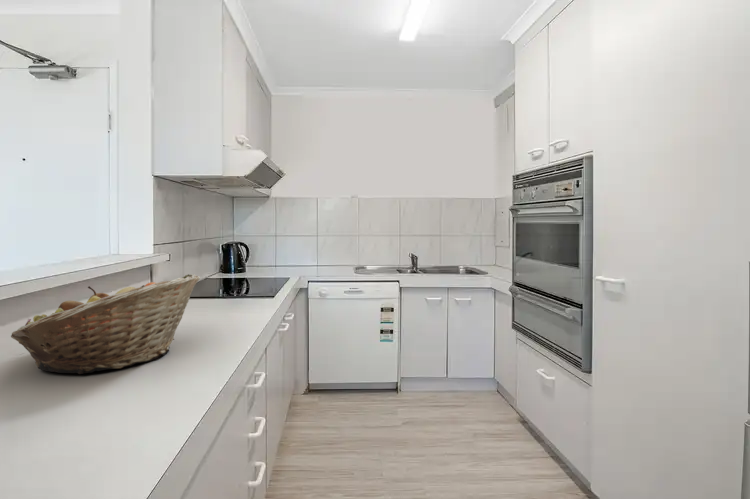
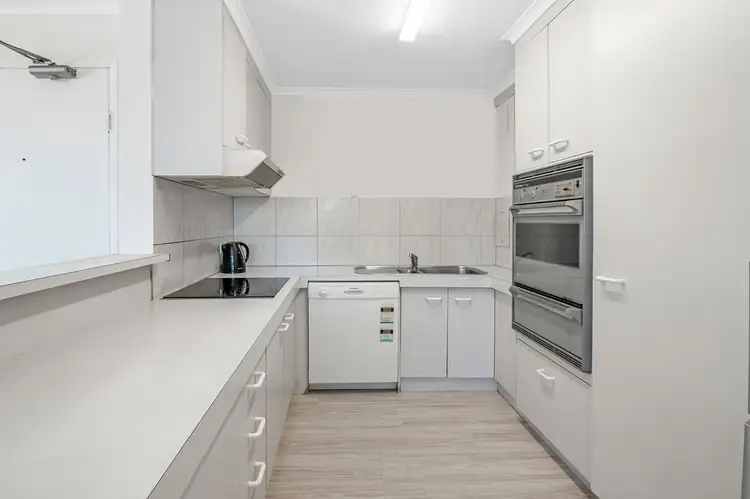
- fruit basket (117, 316)
